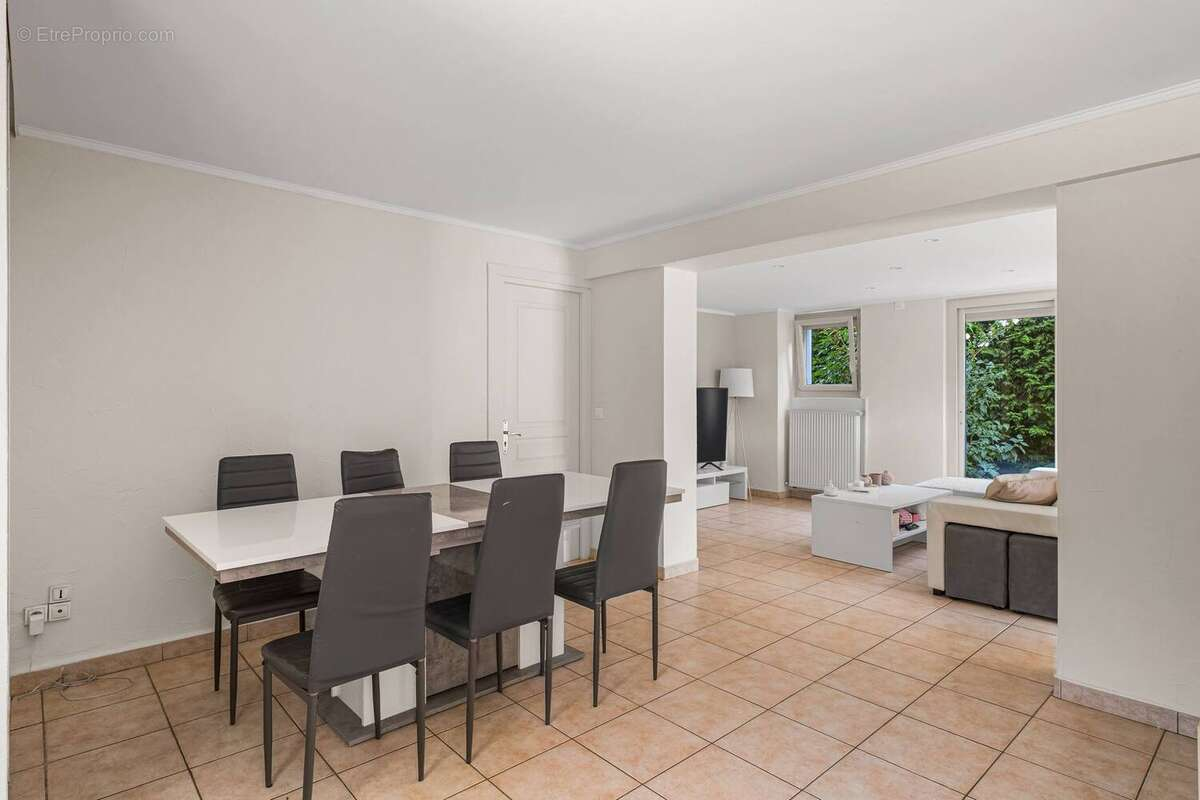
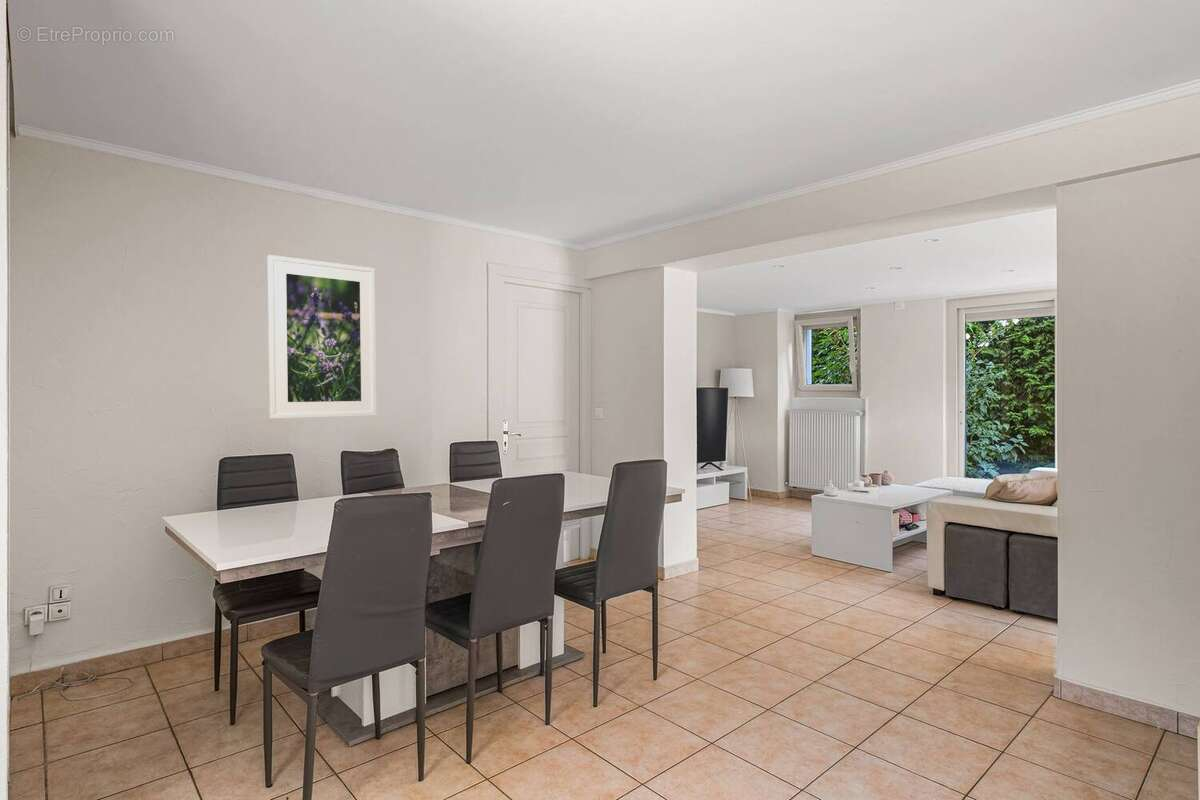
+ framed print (324, 339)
